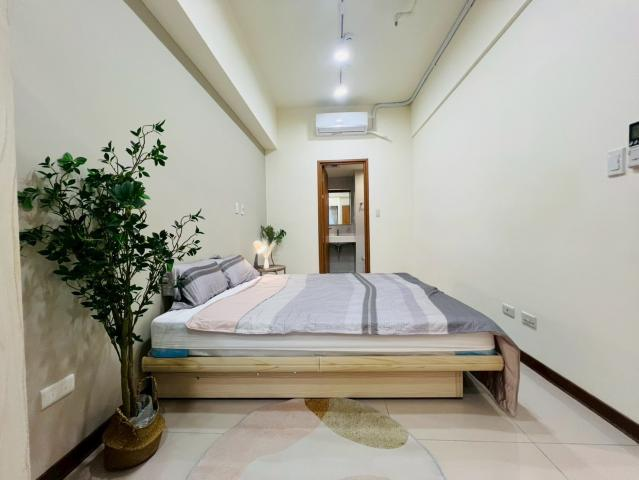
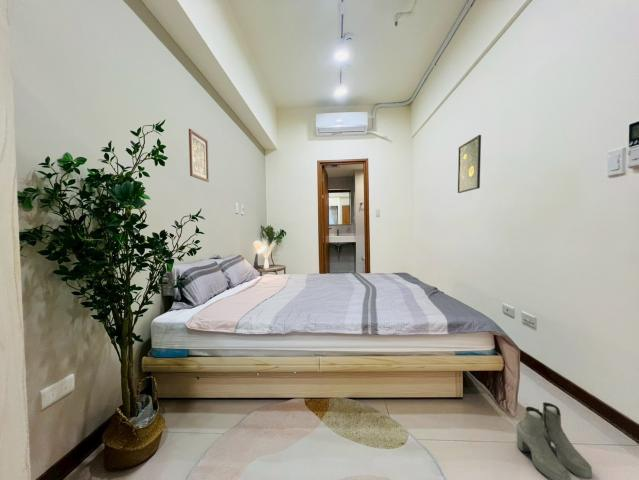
+ boots (551, 437)
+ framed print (468, 166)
+ wall art (199, 157)
